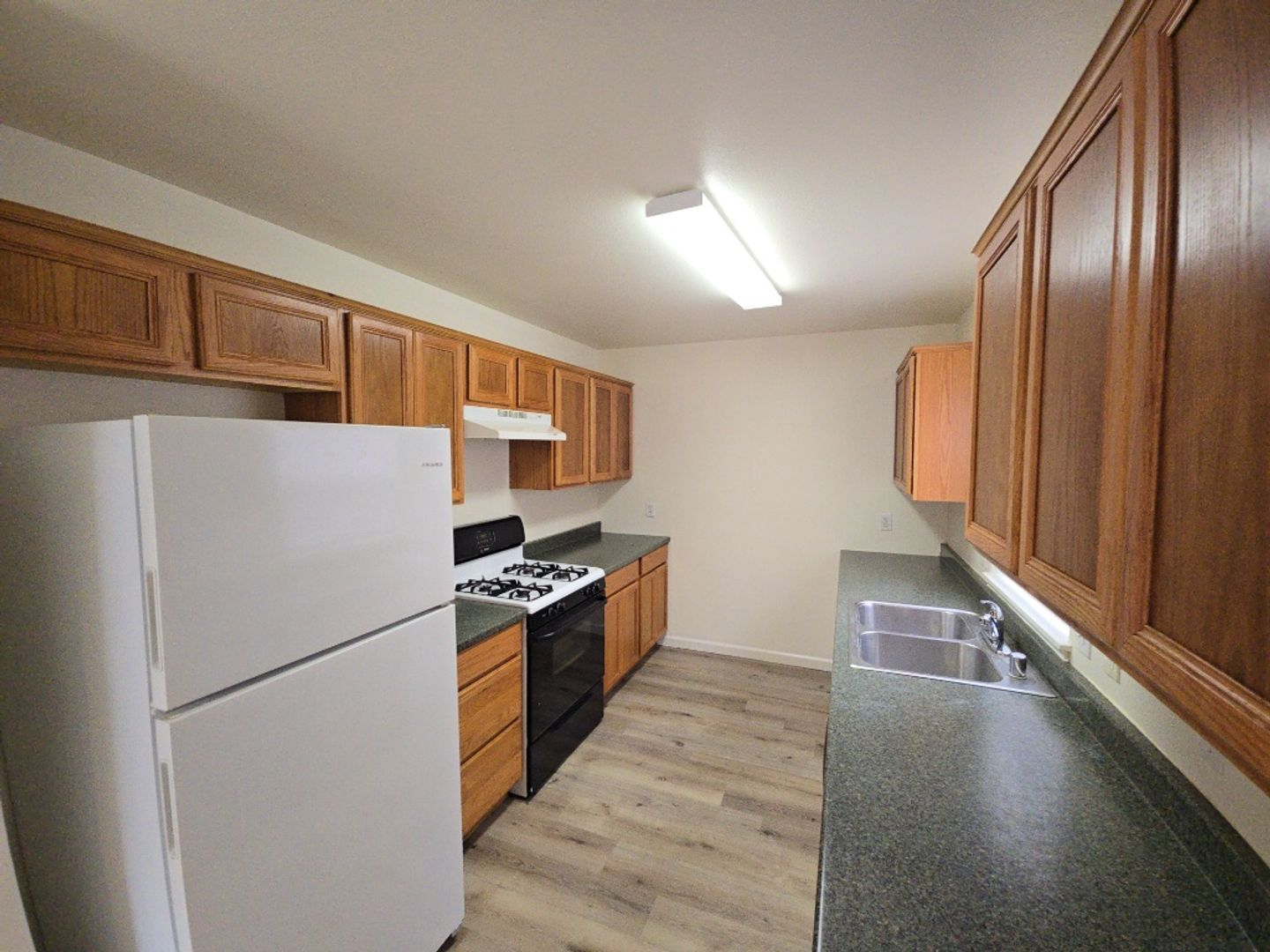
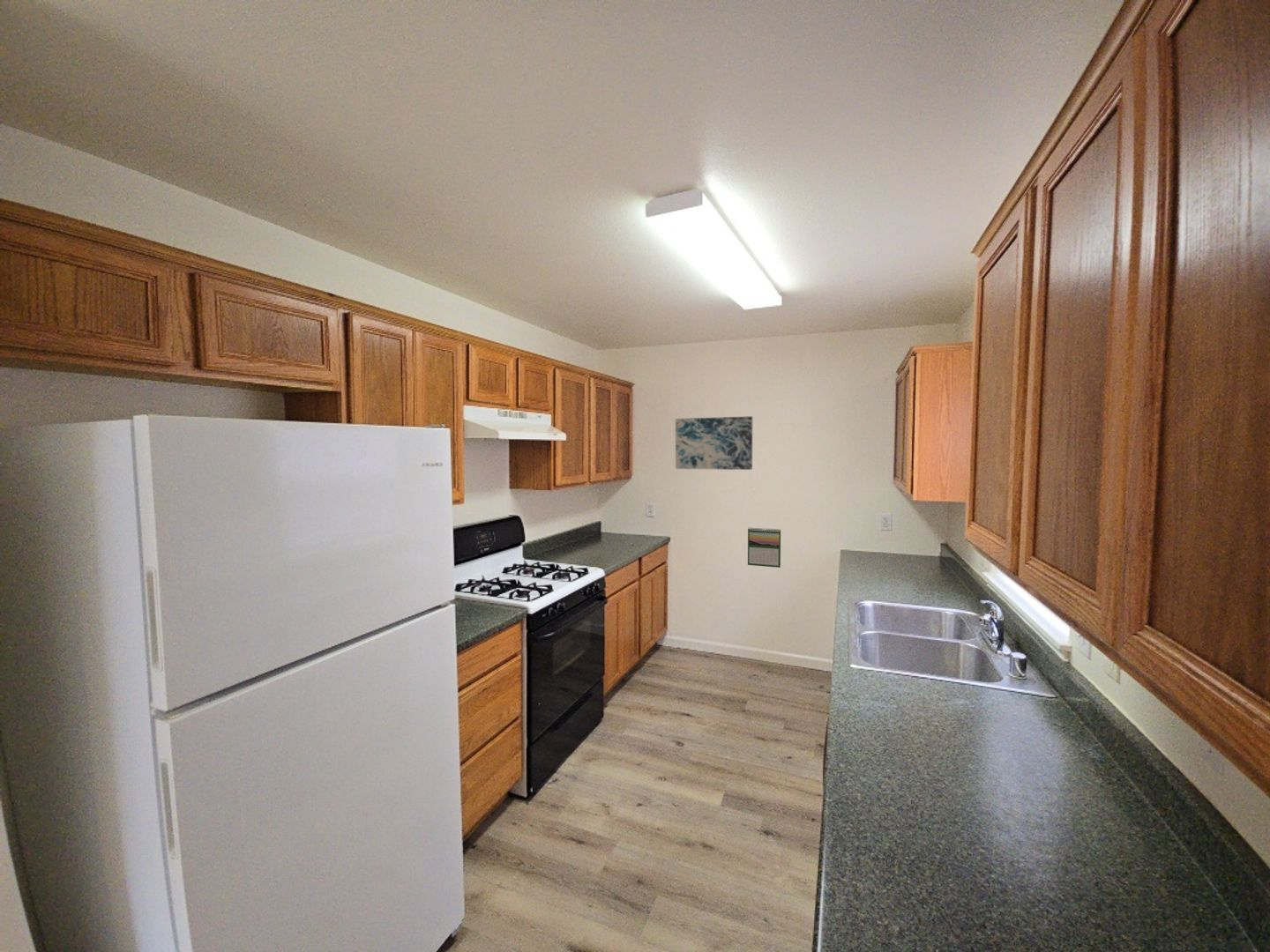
+ calendar (764, 547)
+ wall art (713, 443)
